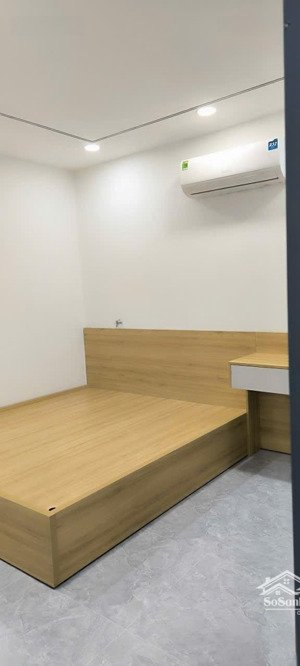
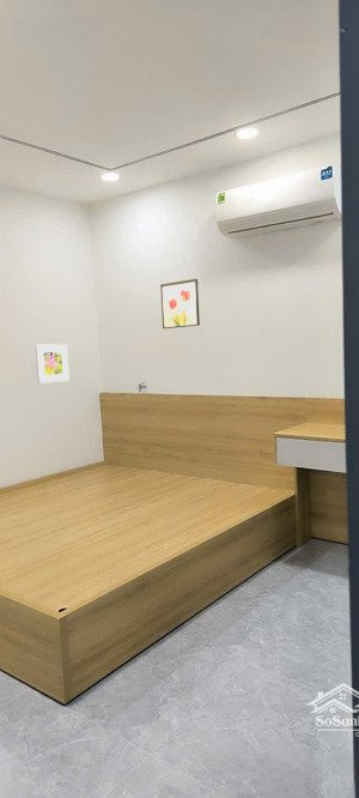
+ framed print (53, 363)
+ wall art (180, 304)
